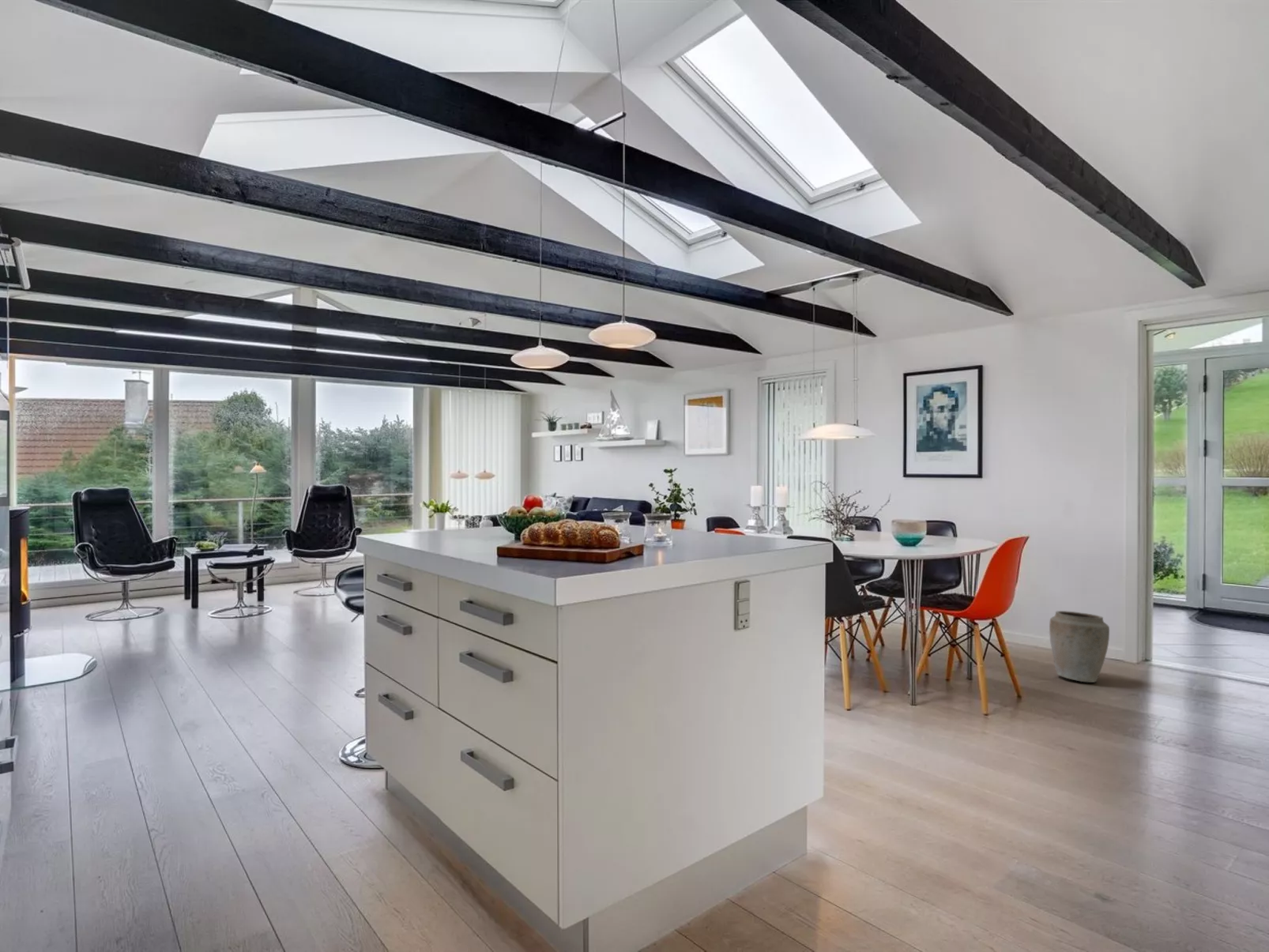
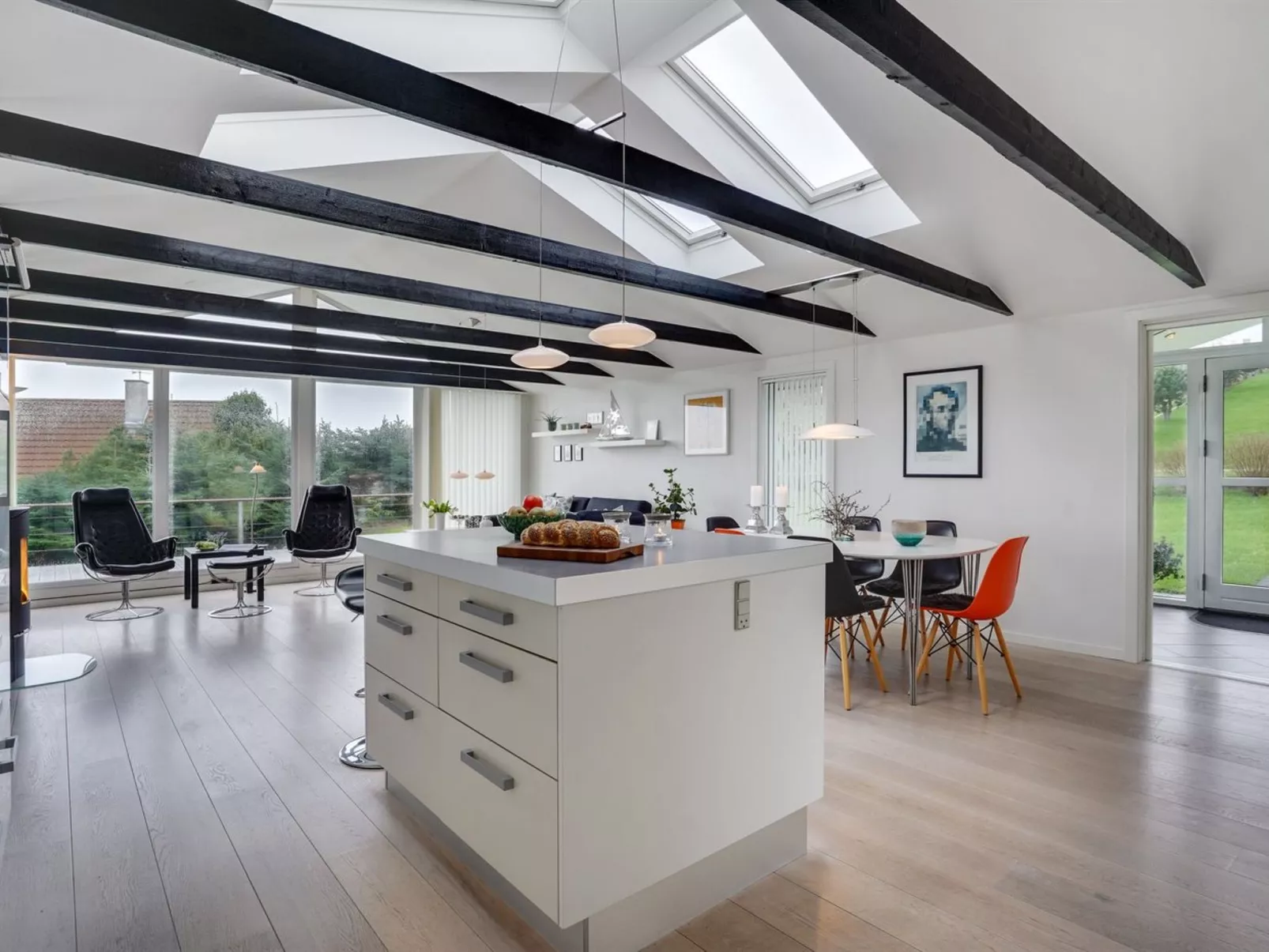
- vase (1079, 645)
